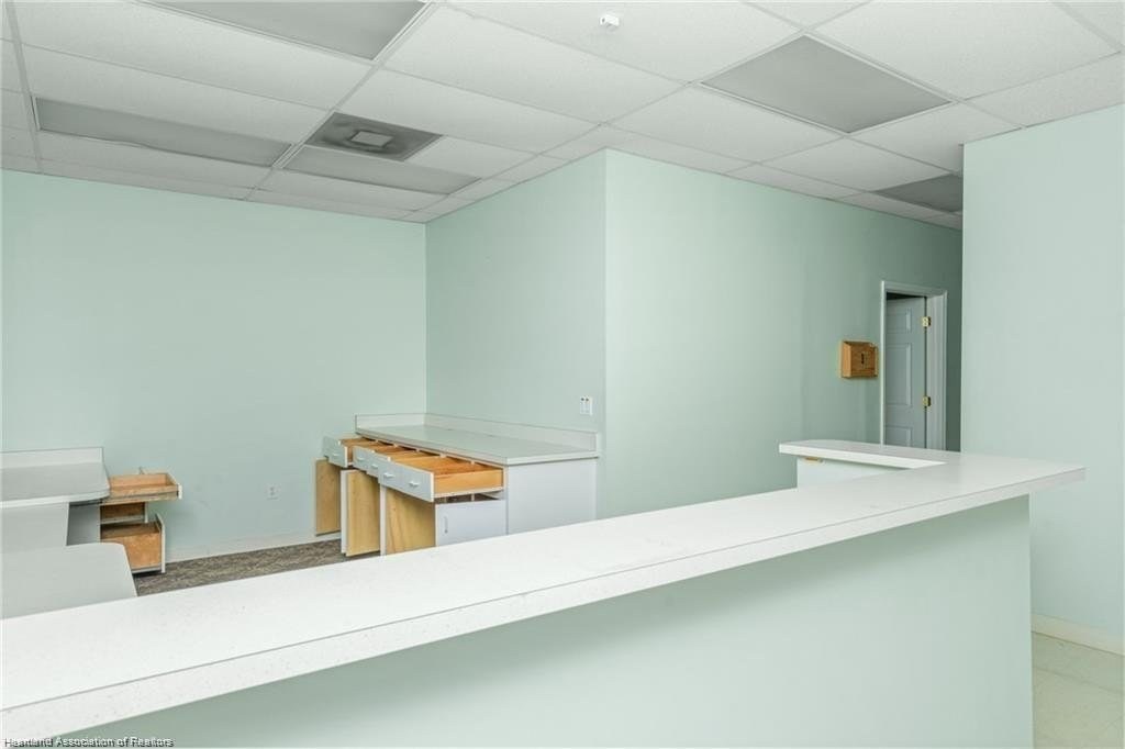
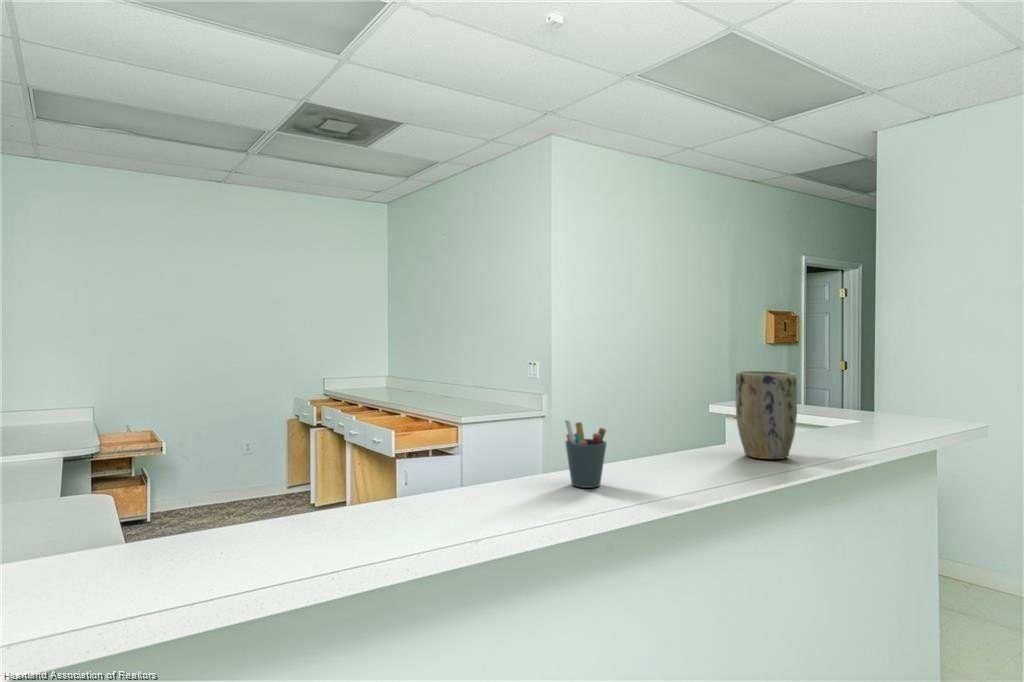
+ plant pot (765, 414)
+ pen holder (585, 451)
